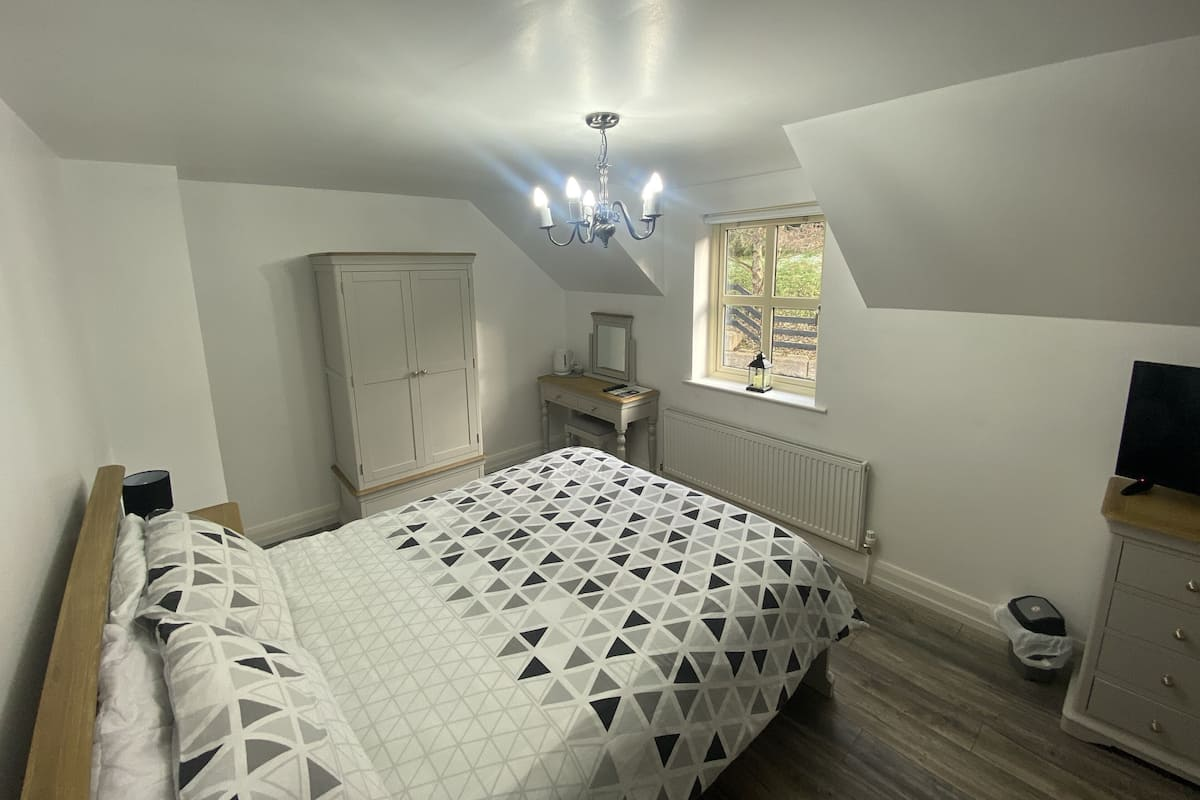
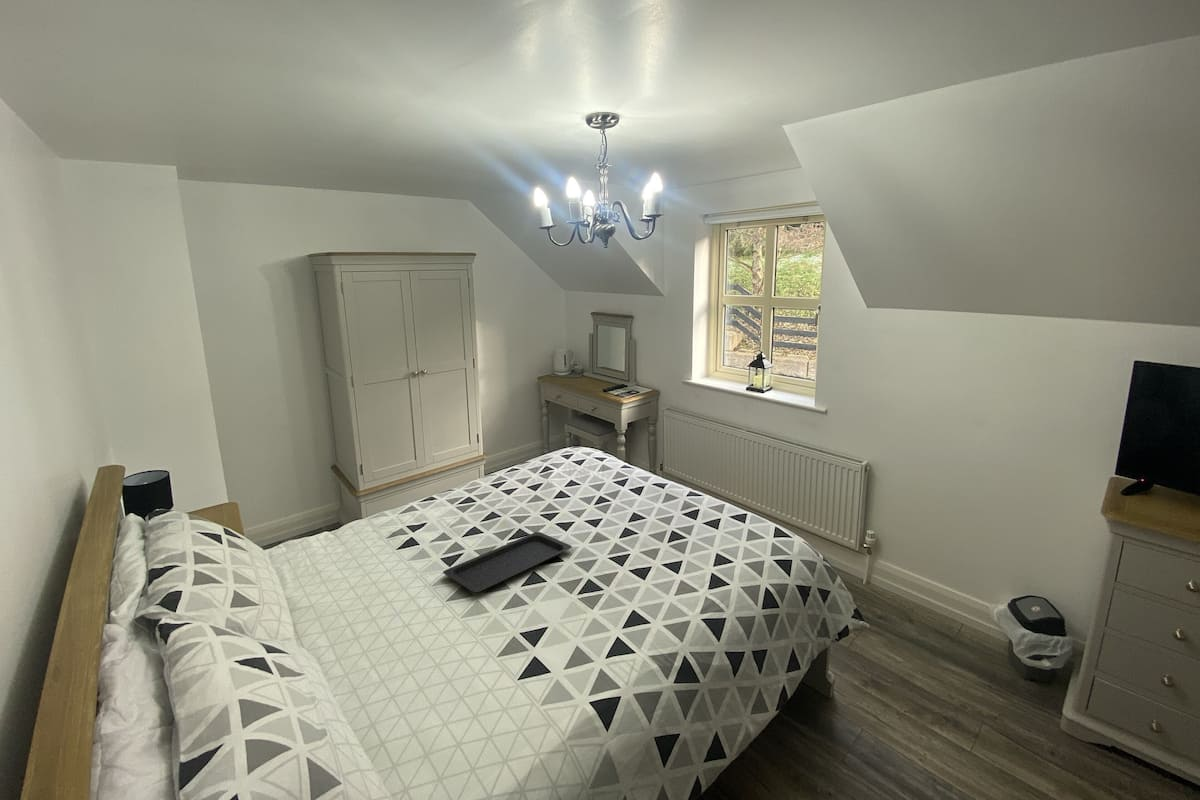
+ serving tray (510, 561)
